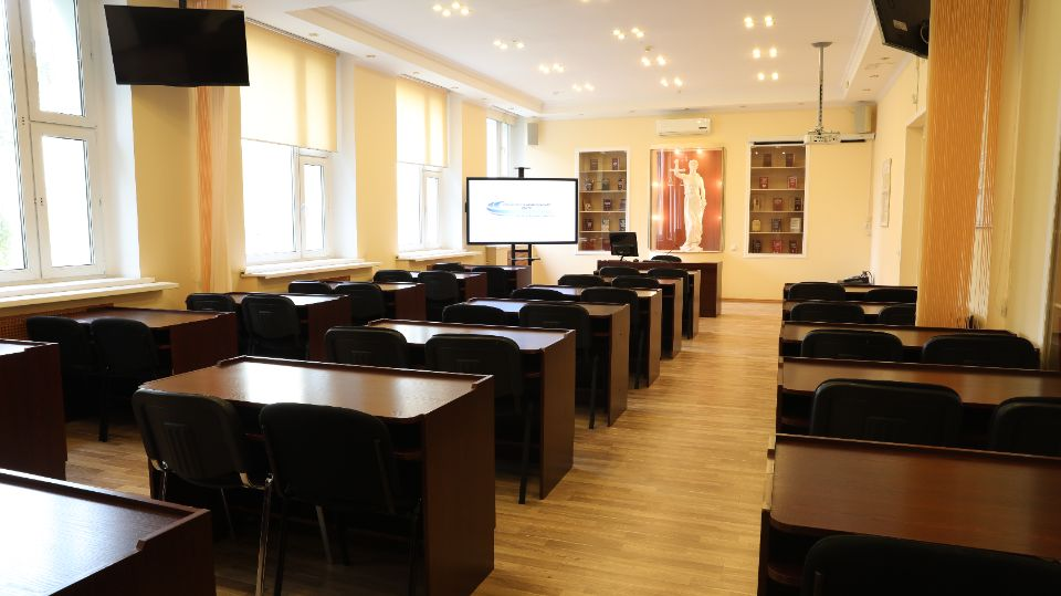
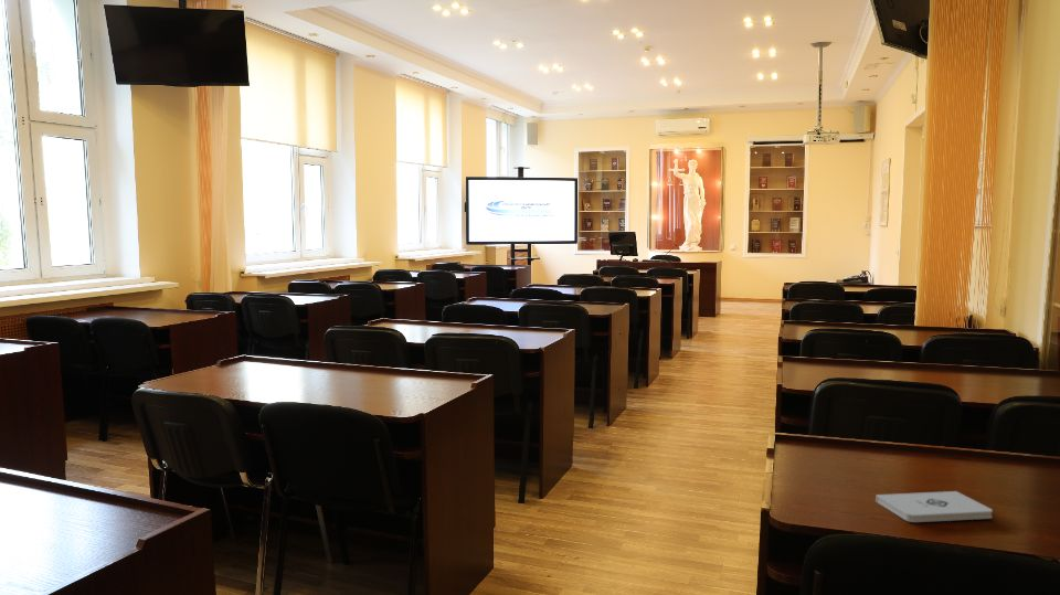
+ notepad (933, 506)
